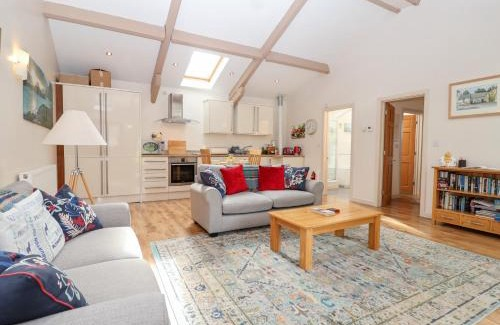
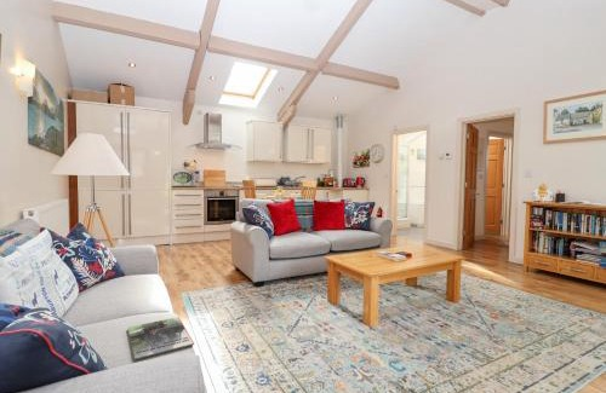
+ magazine (159, 335)
